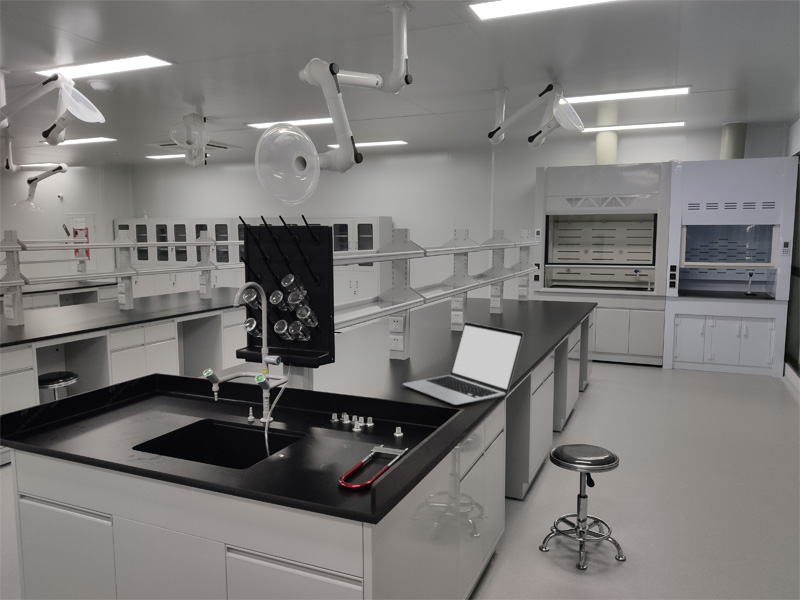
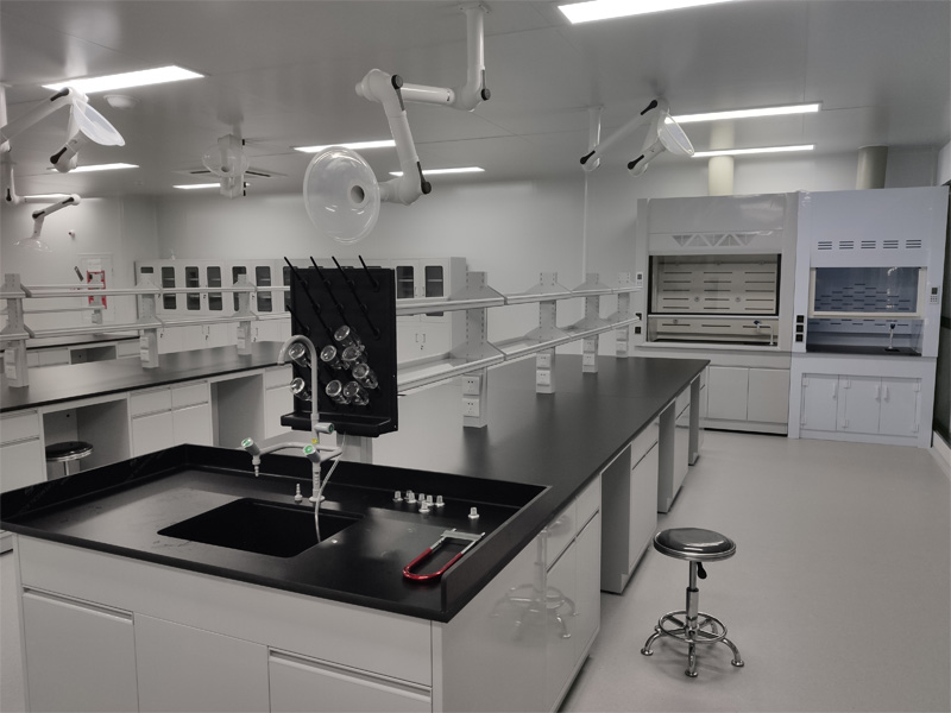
- laptop (460, 360)
